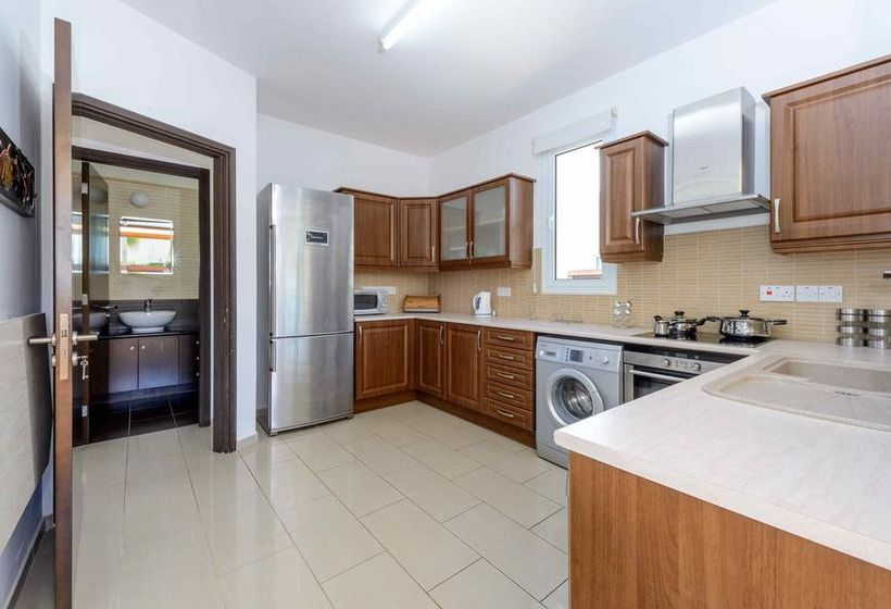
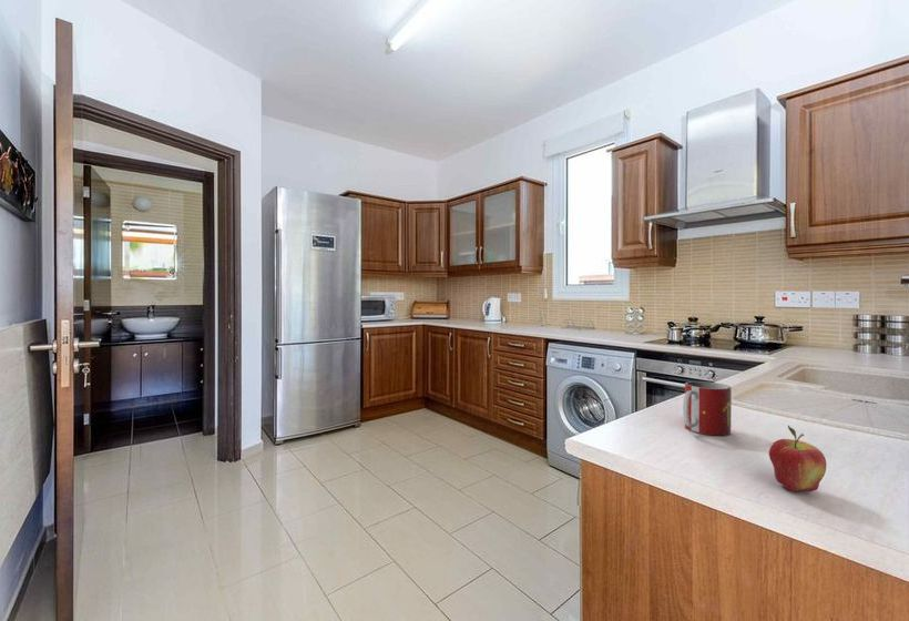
+ fruit (796, 456)
+ mug (702, 407)
